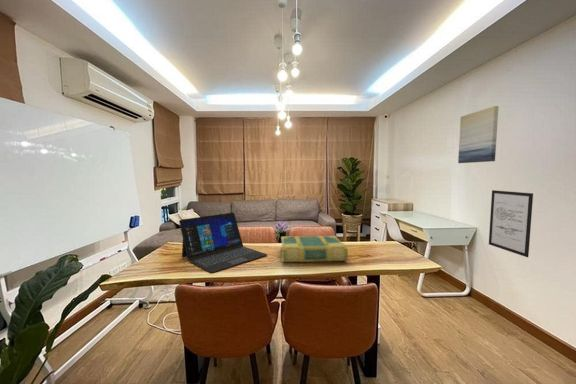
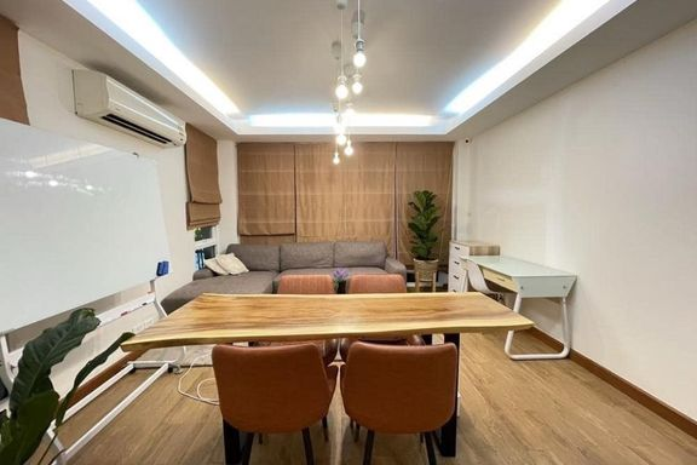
- wall art (508, 221)
- laptop (224, 237)
- wall art (476, 137)
- book (311, 247)
